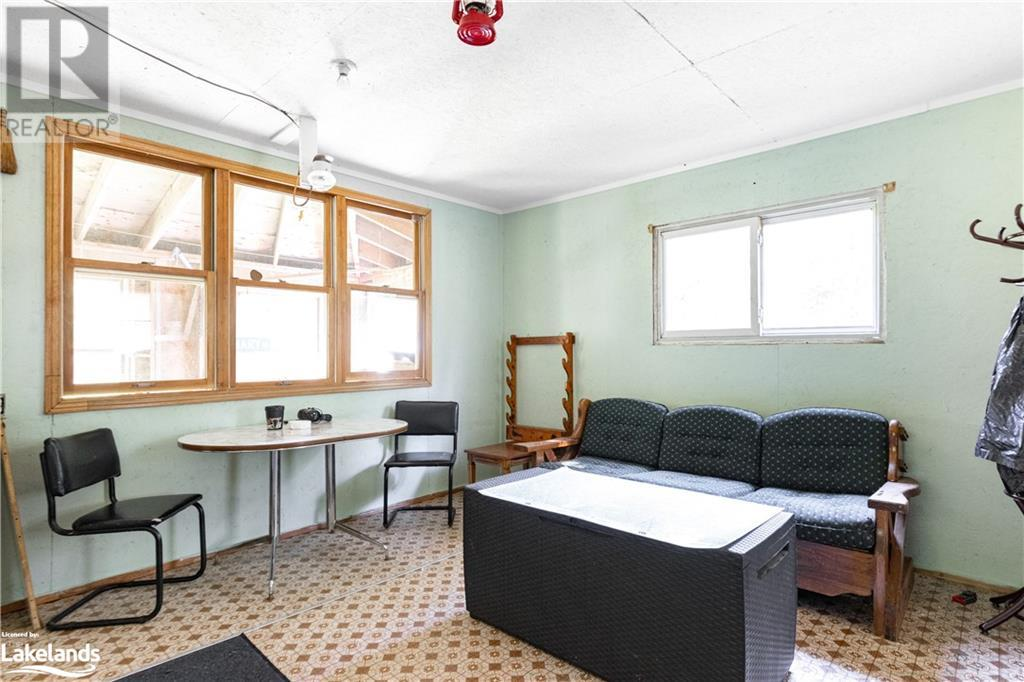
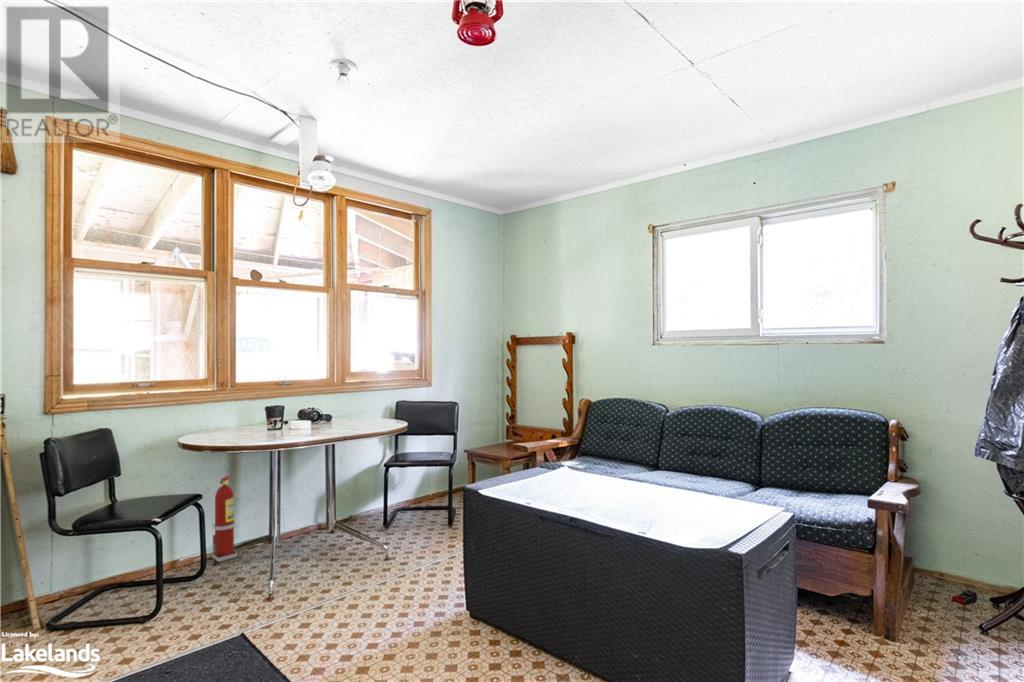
+ fire extinguisher (225, 517)
